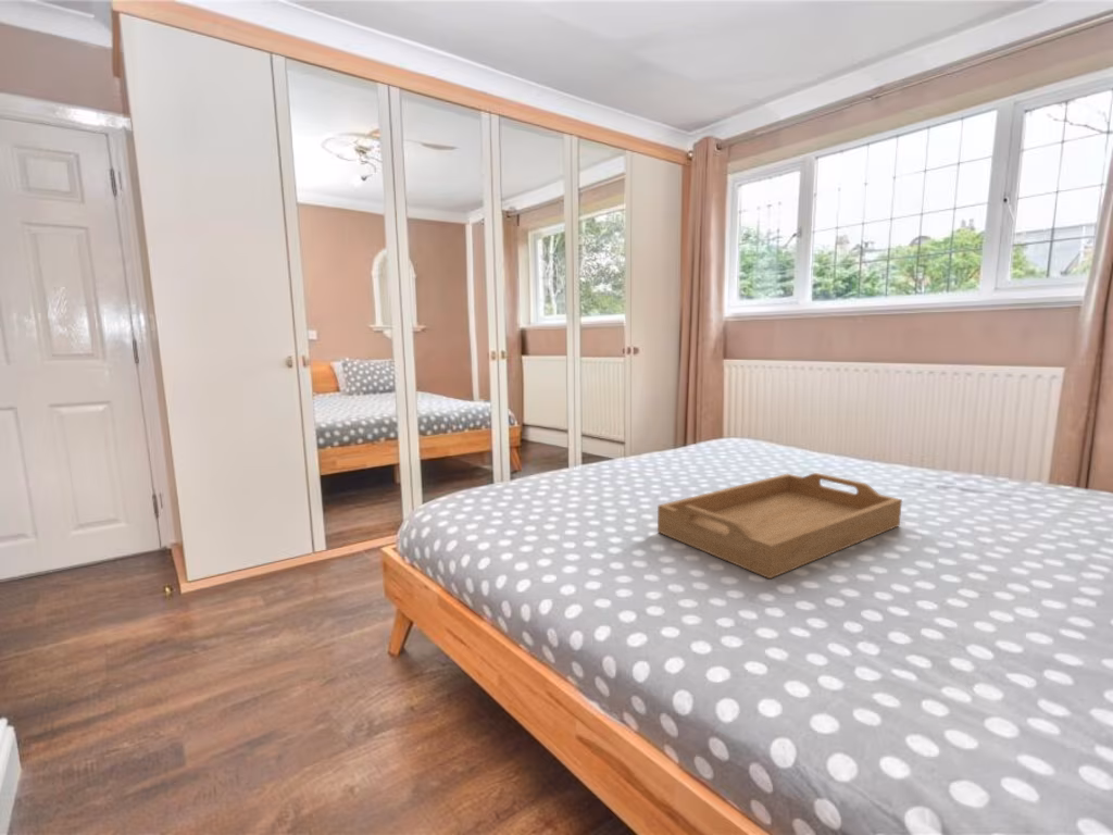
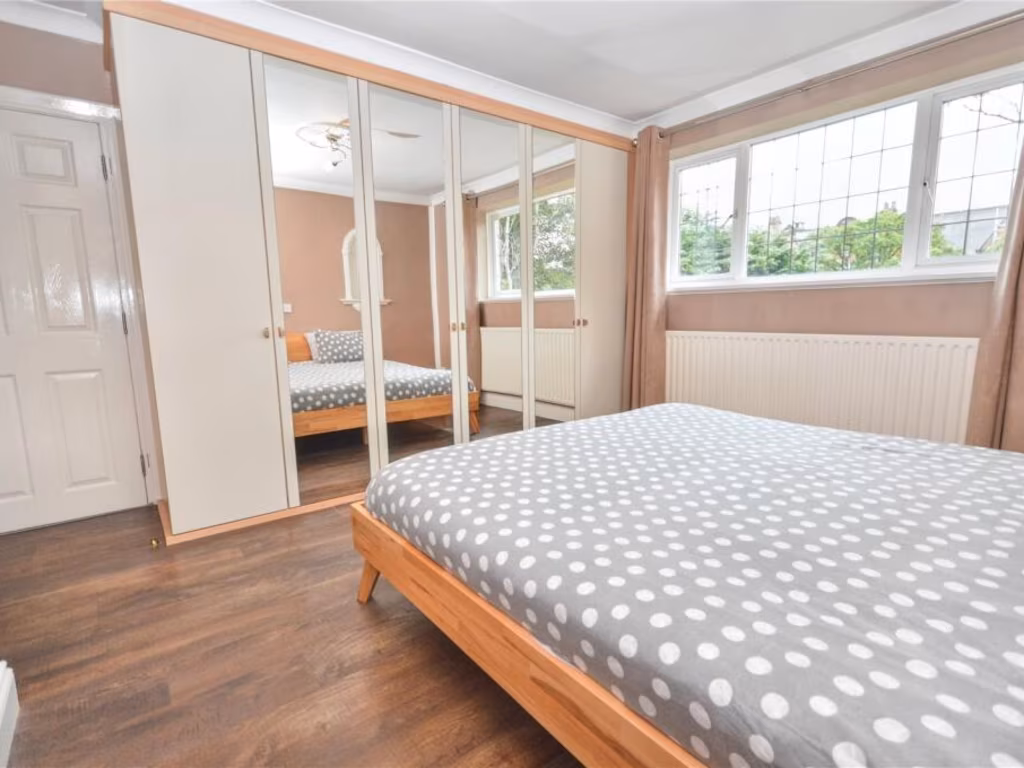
- serving tray (780, 511)
